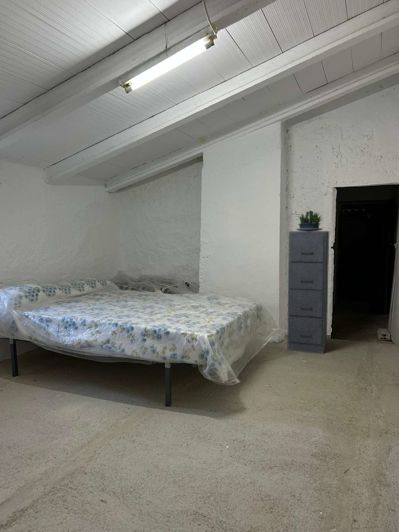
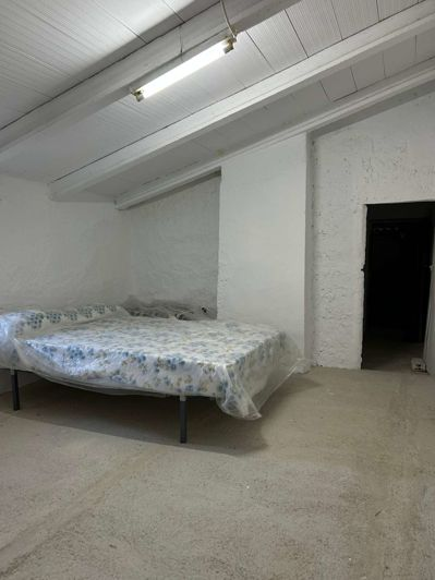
- filing cabinet (308, 289)
- potted plant (311, 220)
